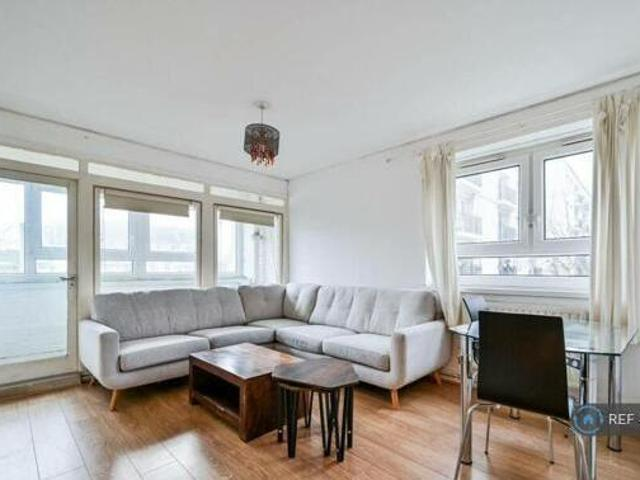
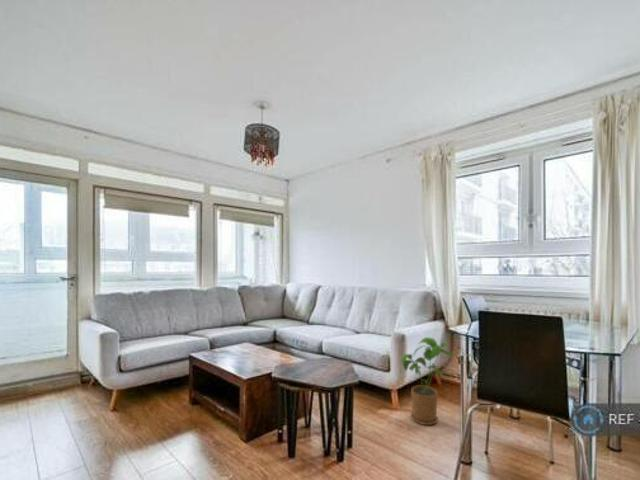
+ house plant (422, 379)
